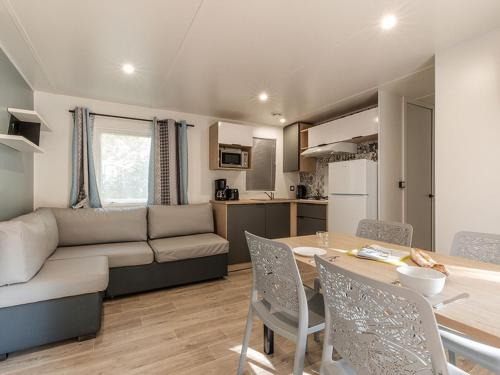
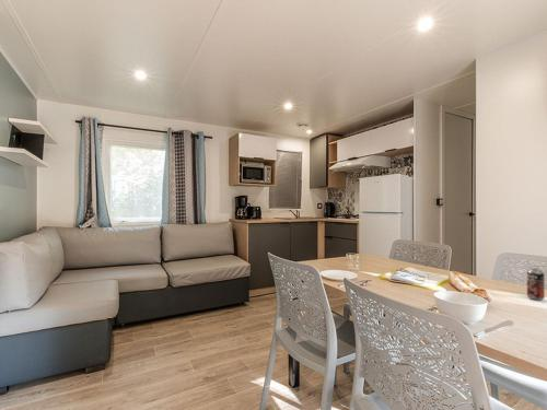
+ beverage can (535, 283)
